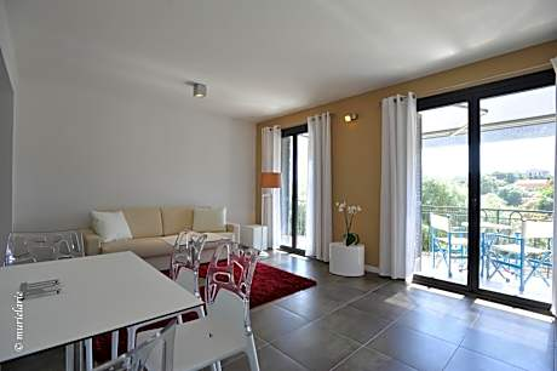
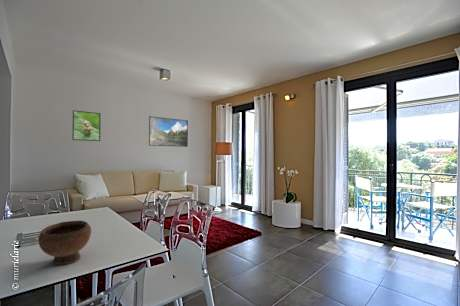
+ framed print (169, 132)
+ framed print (86, 126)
+ bowl (65, 243)
